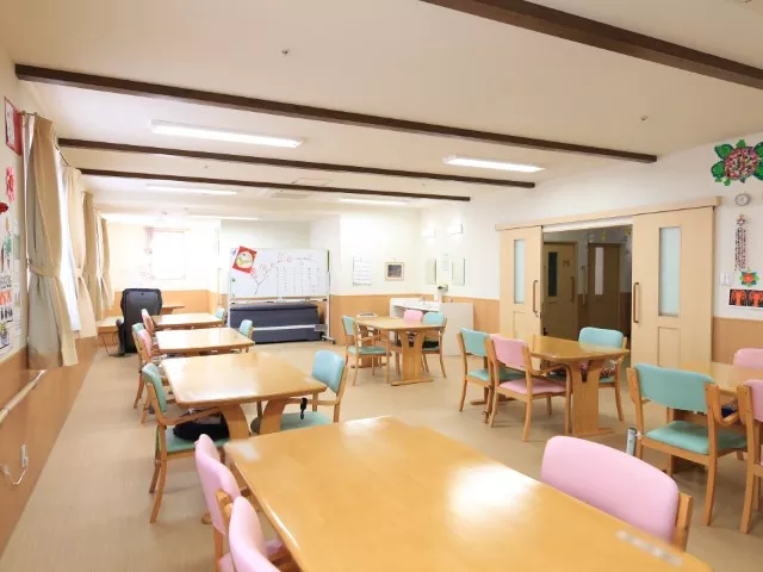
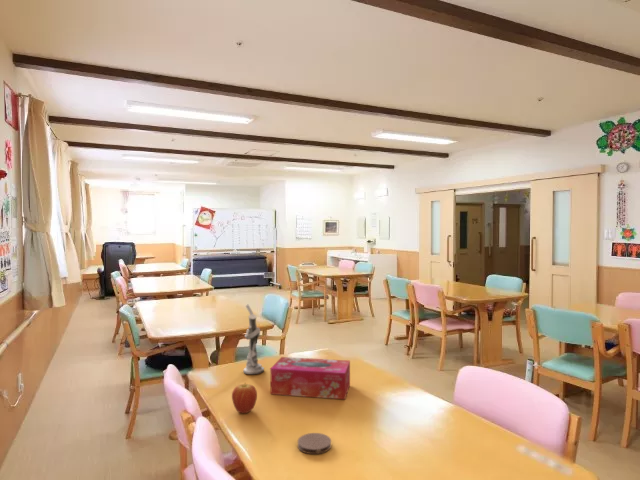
+ fruit (244, 396)
+ tissue box (311, 376)
+ coaster (314, 443)
+ utensil holder (253, 338)
